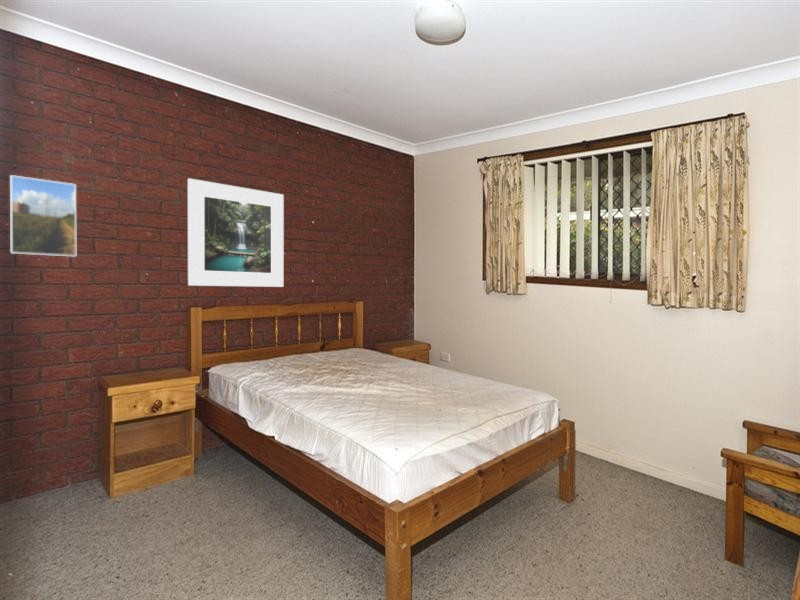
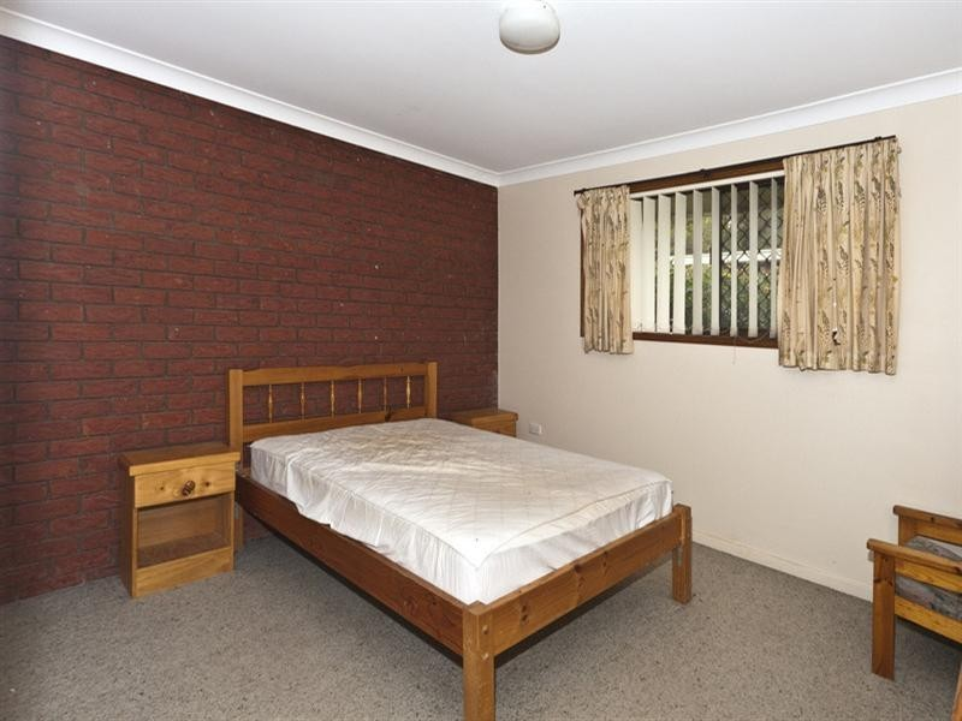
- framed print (239, 236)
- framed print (44, 217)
